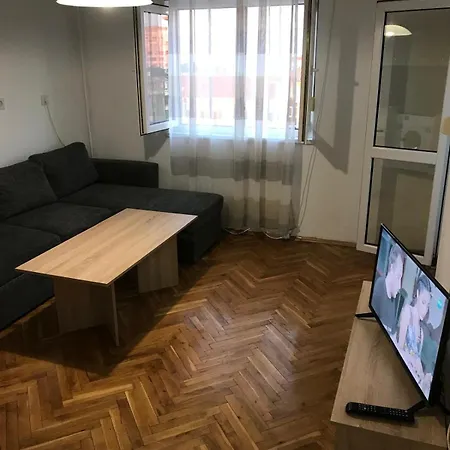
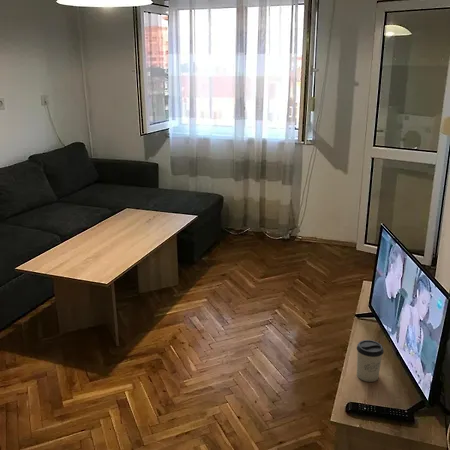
+ cup (368, 360)
